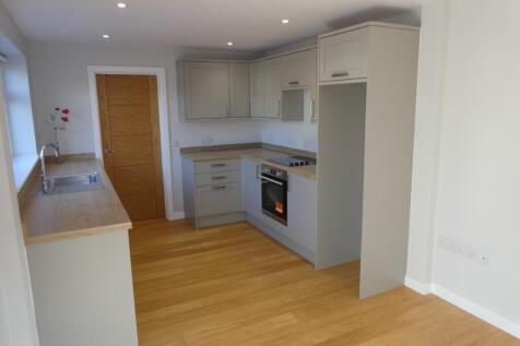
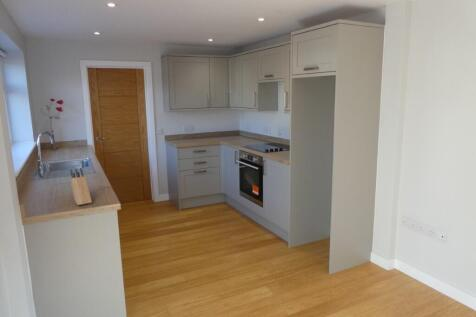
+ knife block (80, 185)
